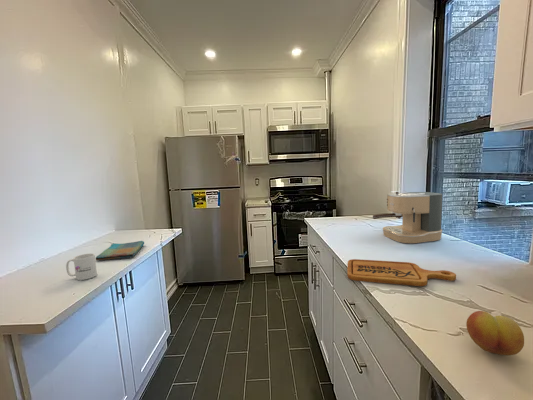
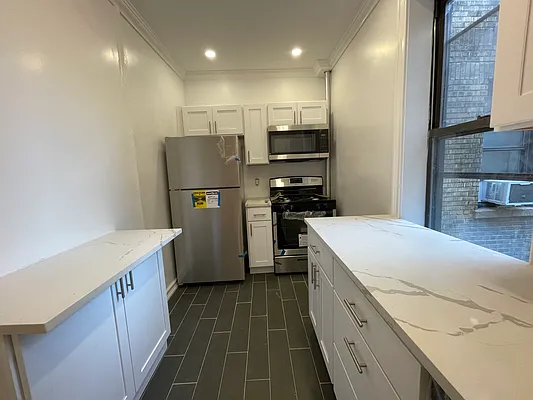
- fruit (493, 332)
- dish towel (122, 249)
- mug (81, 266)
- cutting board (398, 272)
- coffee maker (405, 214)
